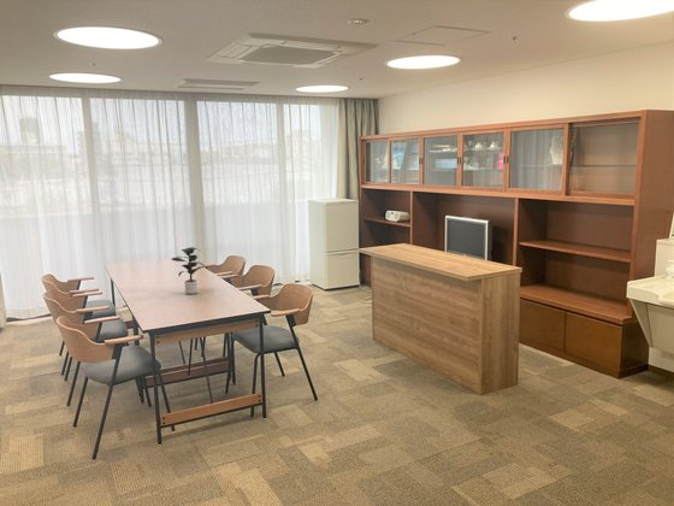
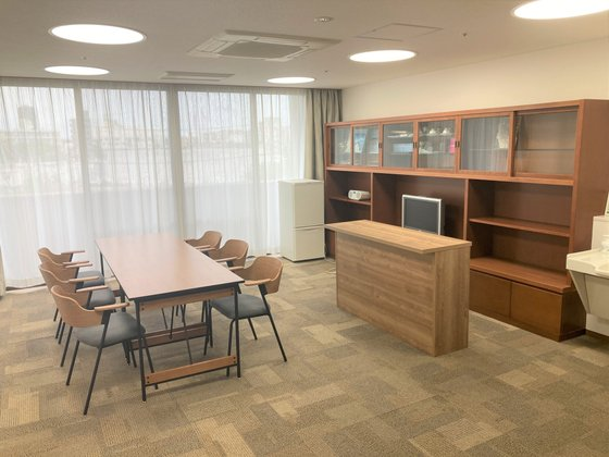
- potted plant (191, 269)
